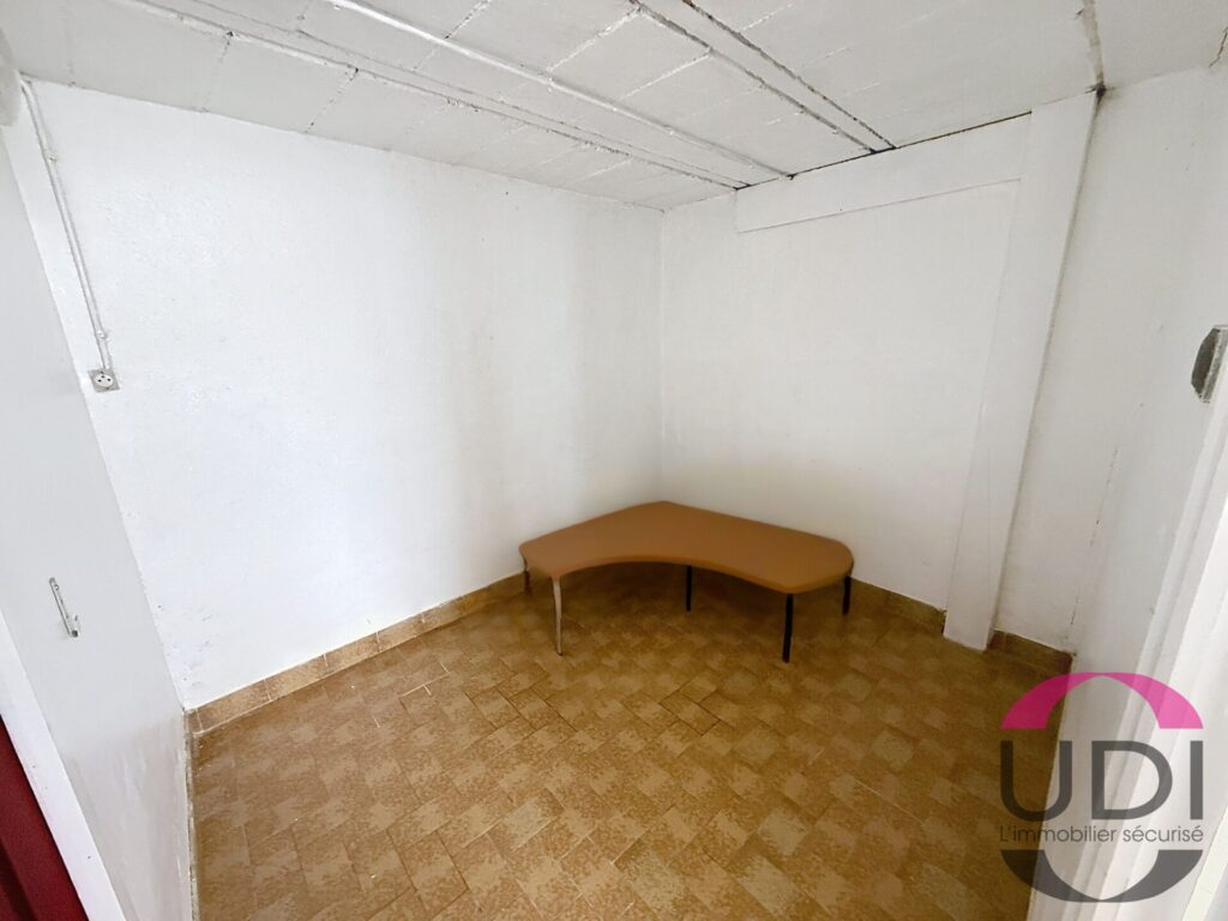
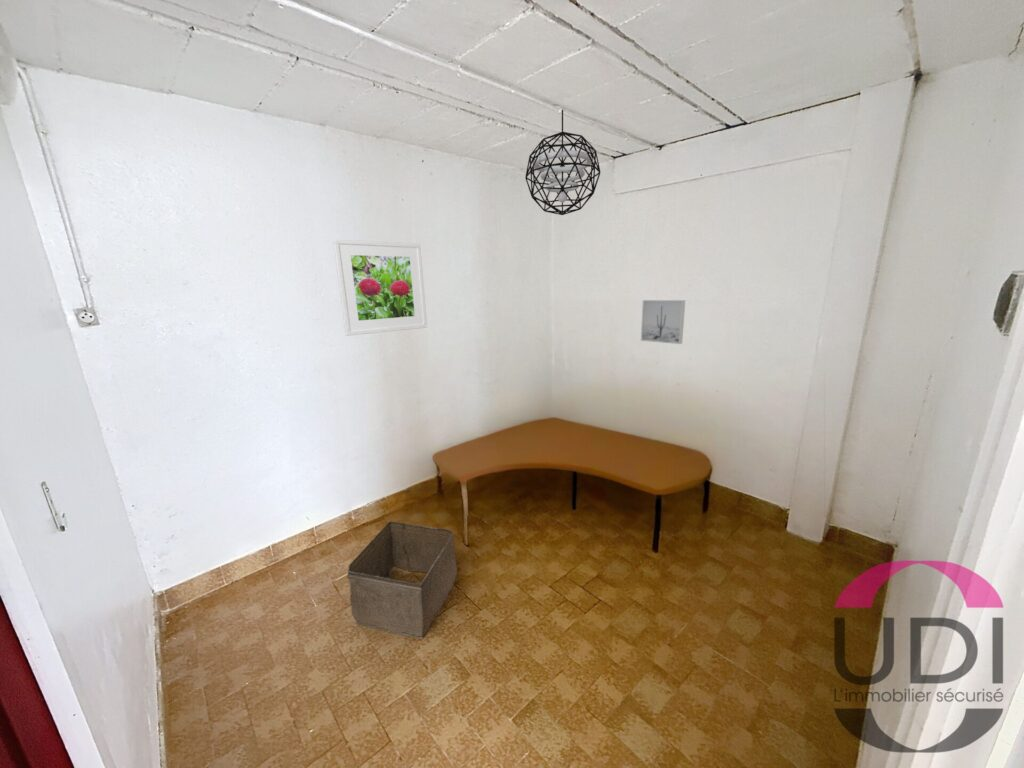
+ pendant light (562, 164)
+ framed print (384, 287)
+ storage bin (406, 570)
+ wall art (662, 321)
